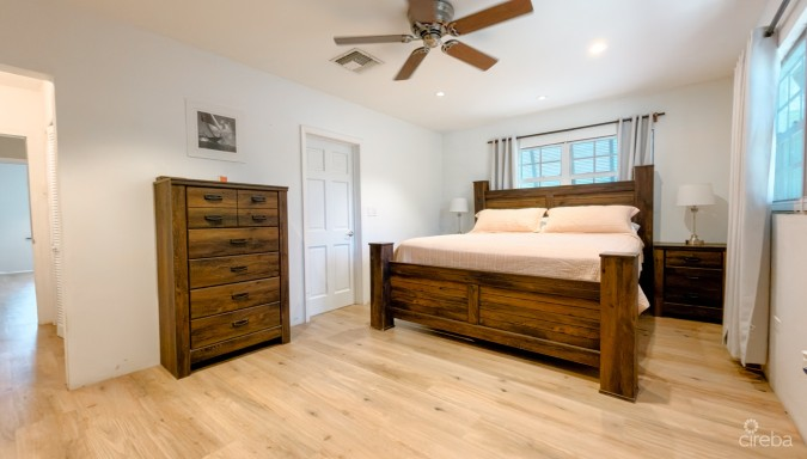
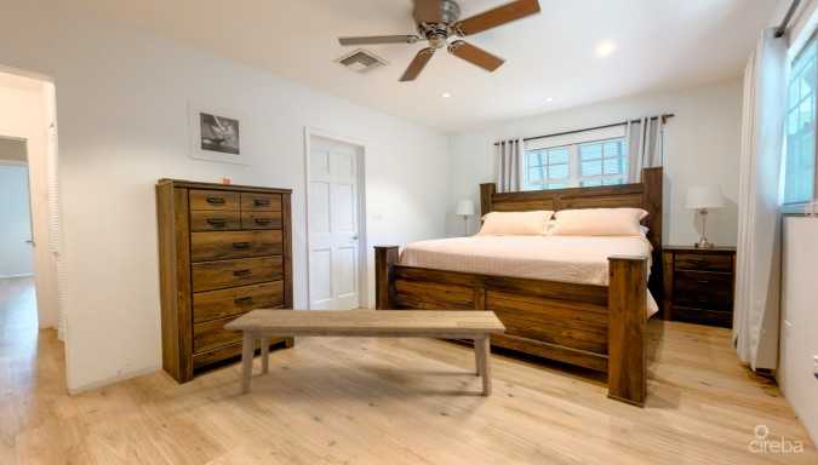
+ bench (367, 337)
